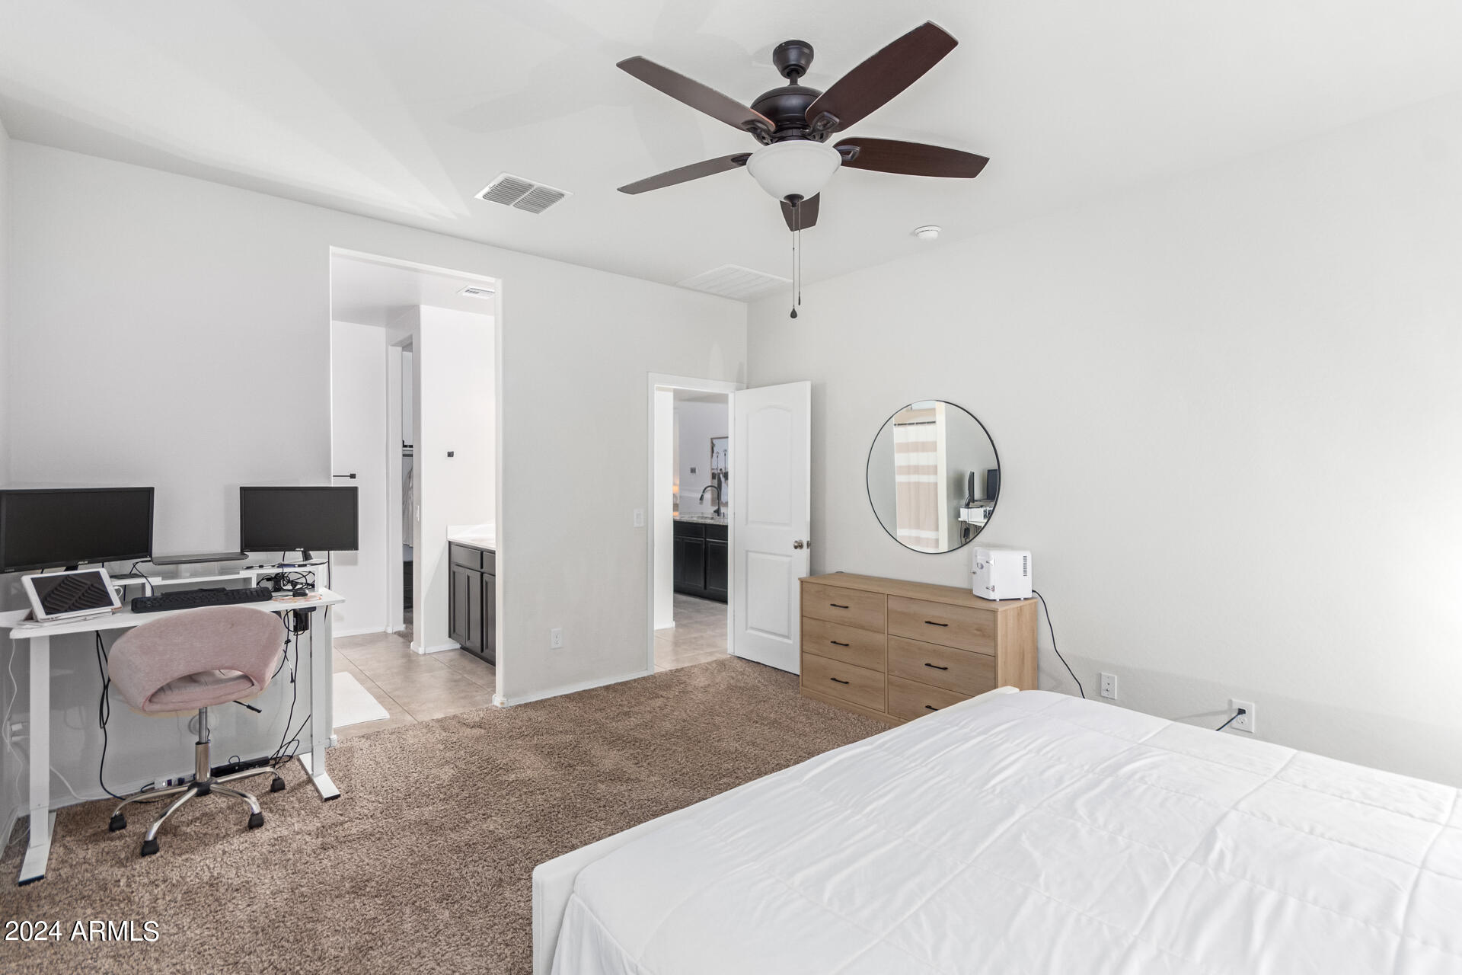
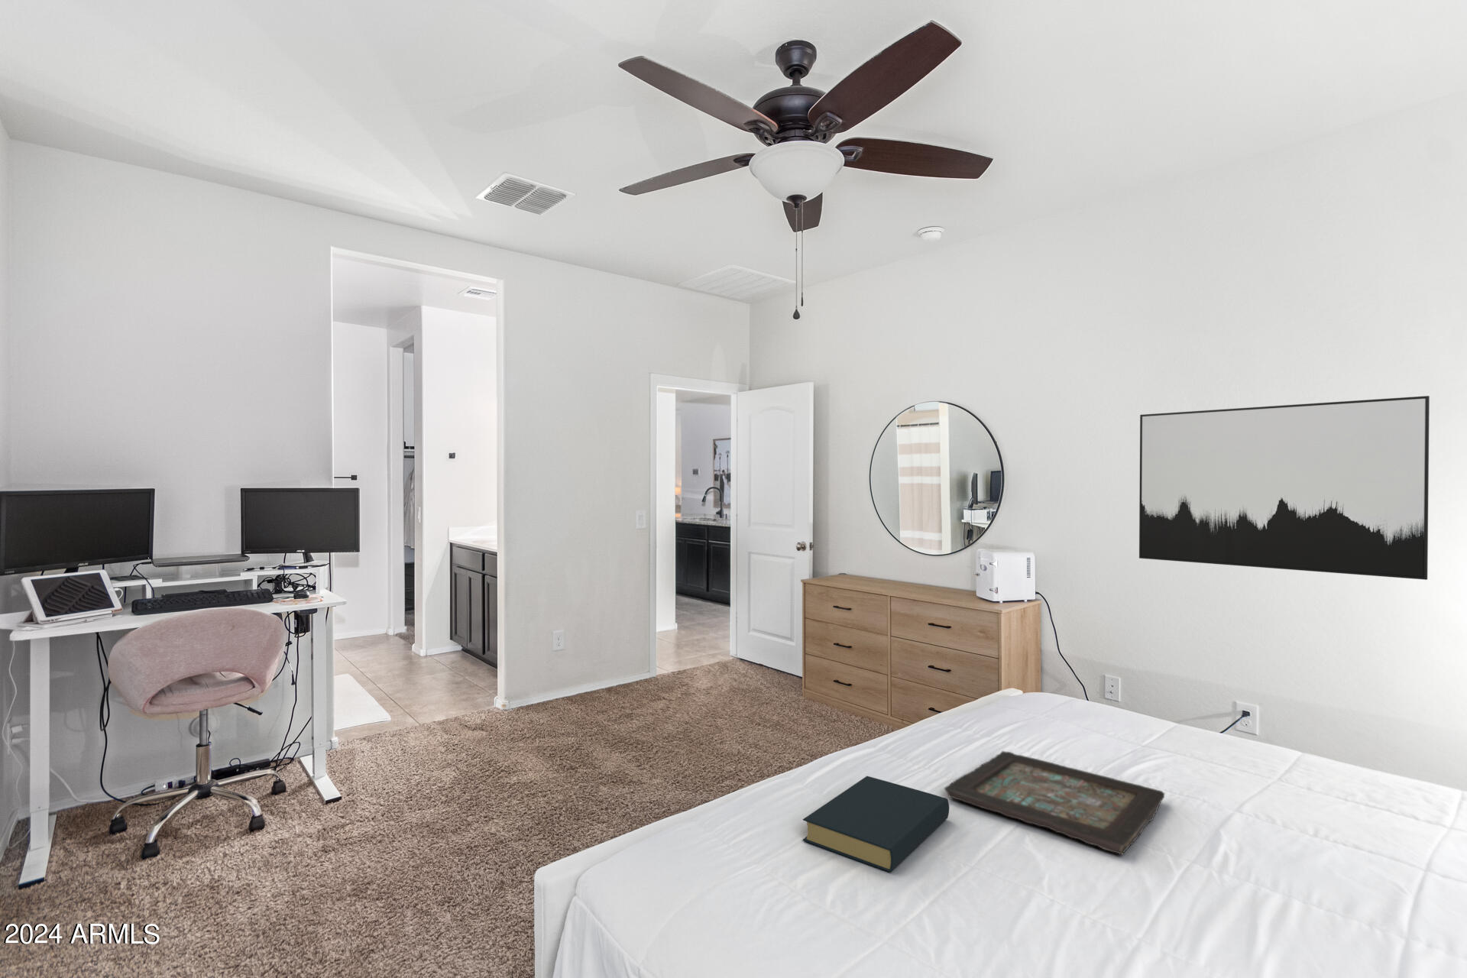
+ decorative tray (1053, 796)
+ wall art (1266, 487)
+ hardback book (878, 819)
